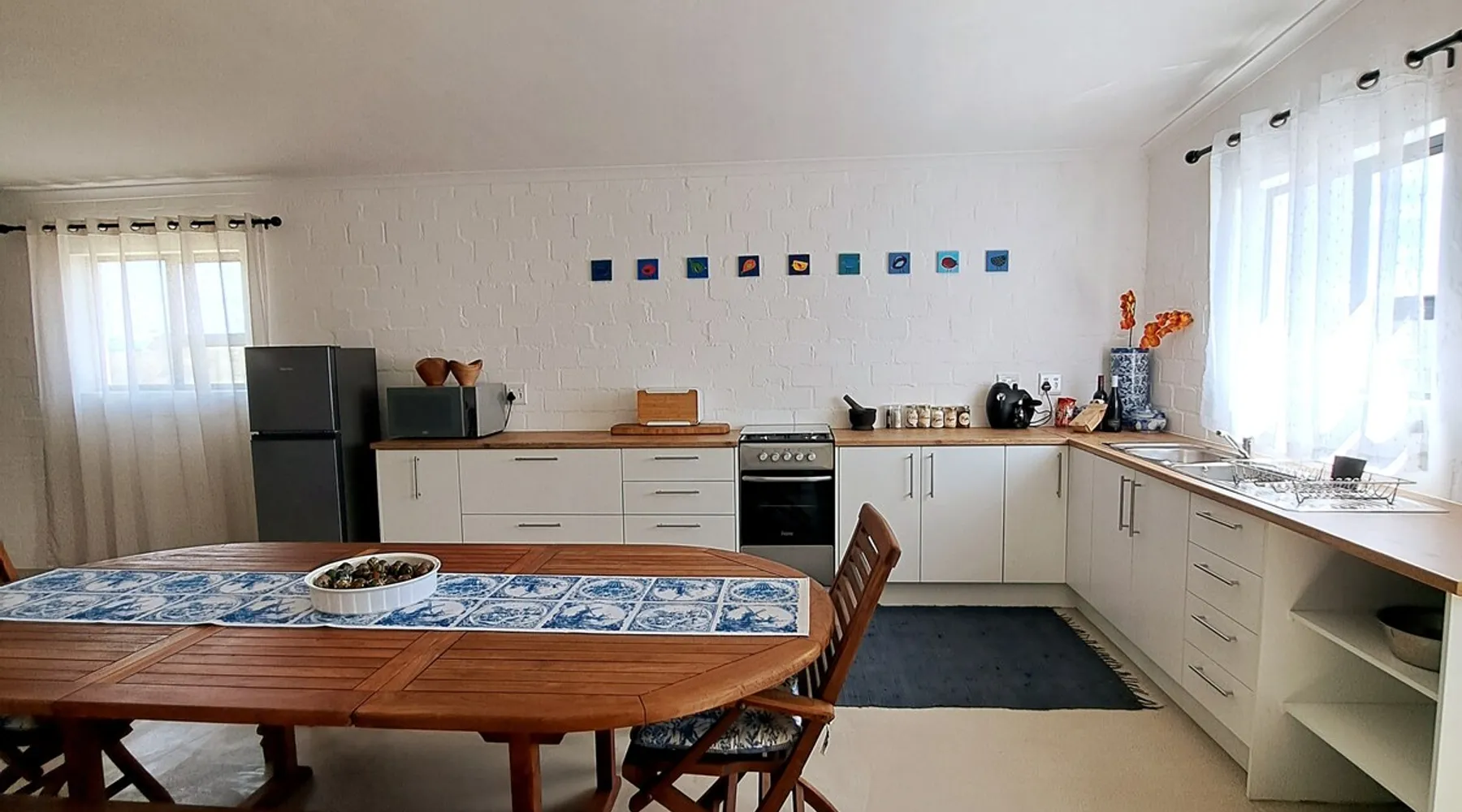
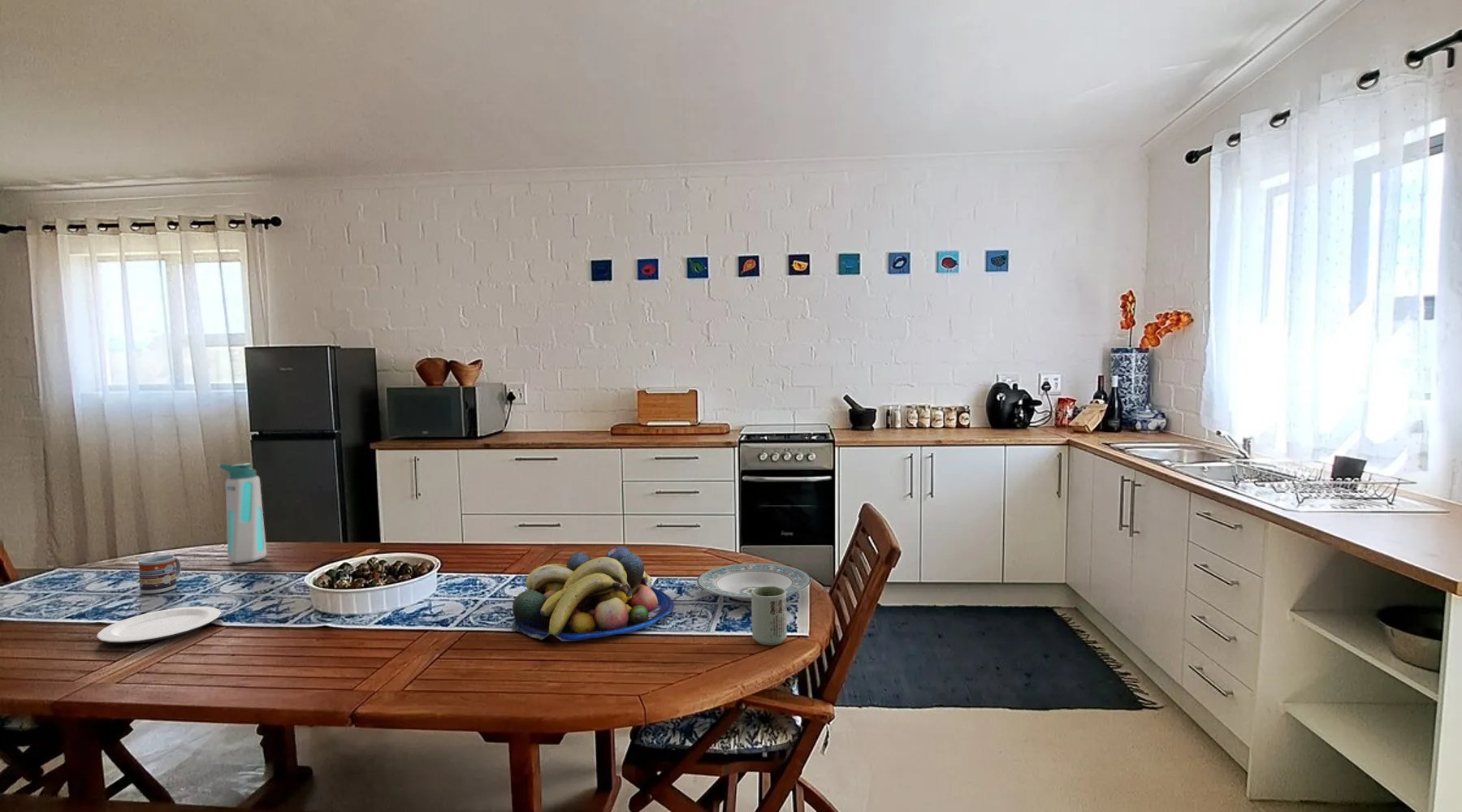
+ plate (162, 625)
+ cup (162, 572)
+ fruit bowl (595, 583)
+ cup (768, 615)
+ water bottle (241, 512)
+ plate (754, 585)
